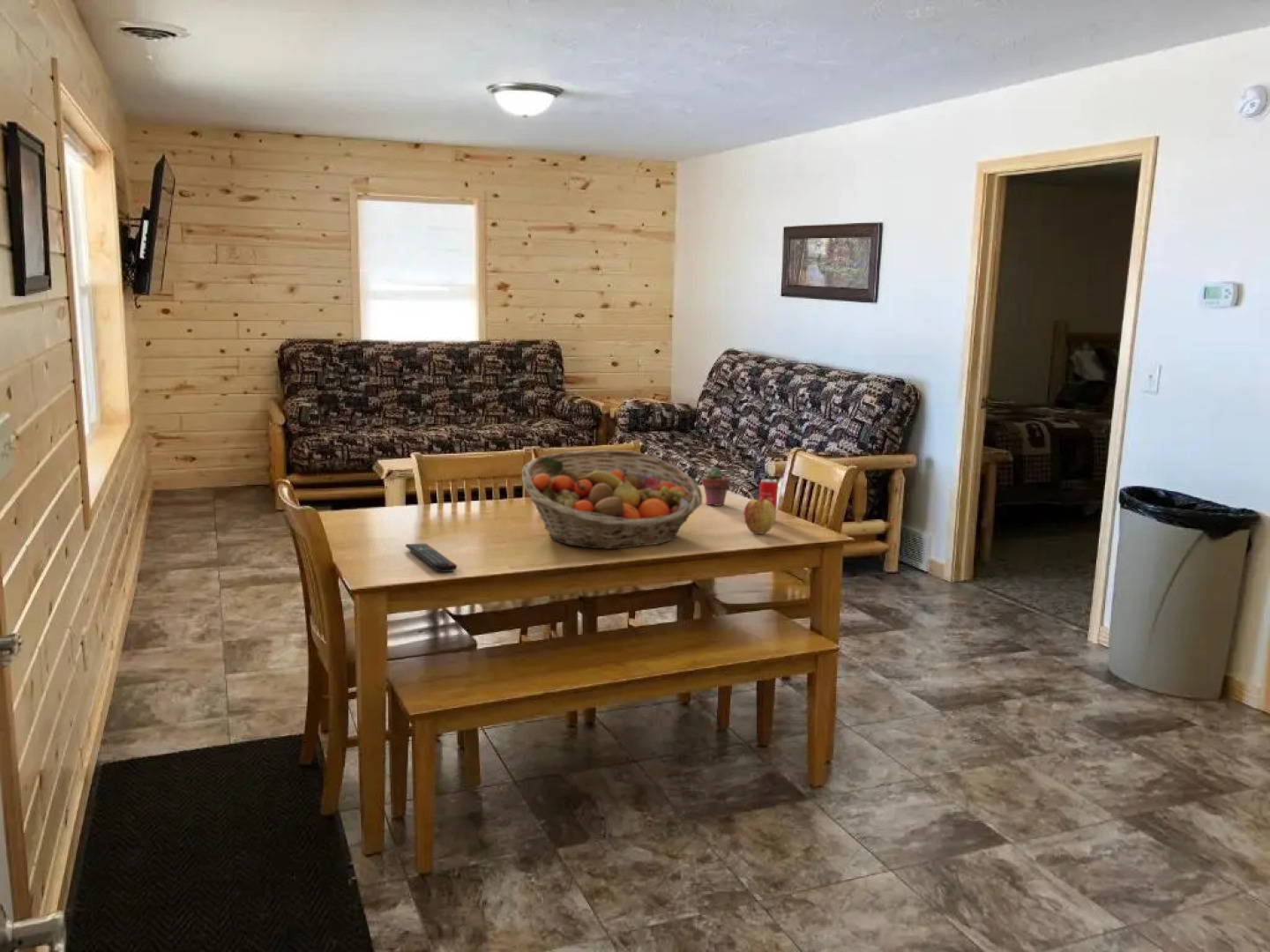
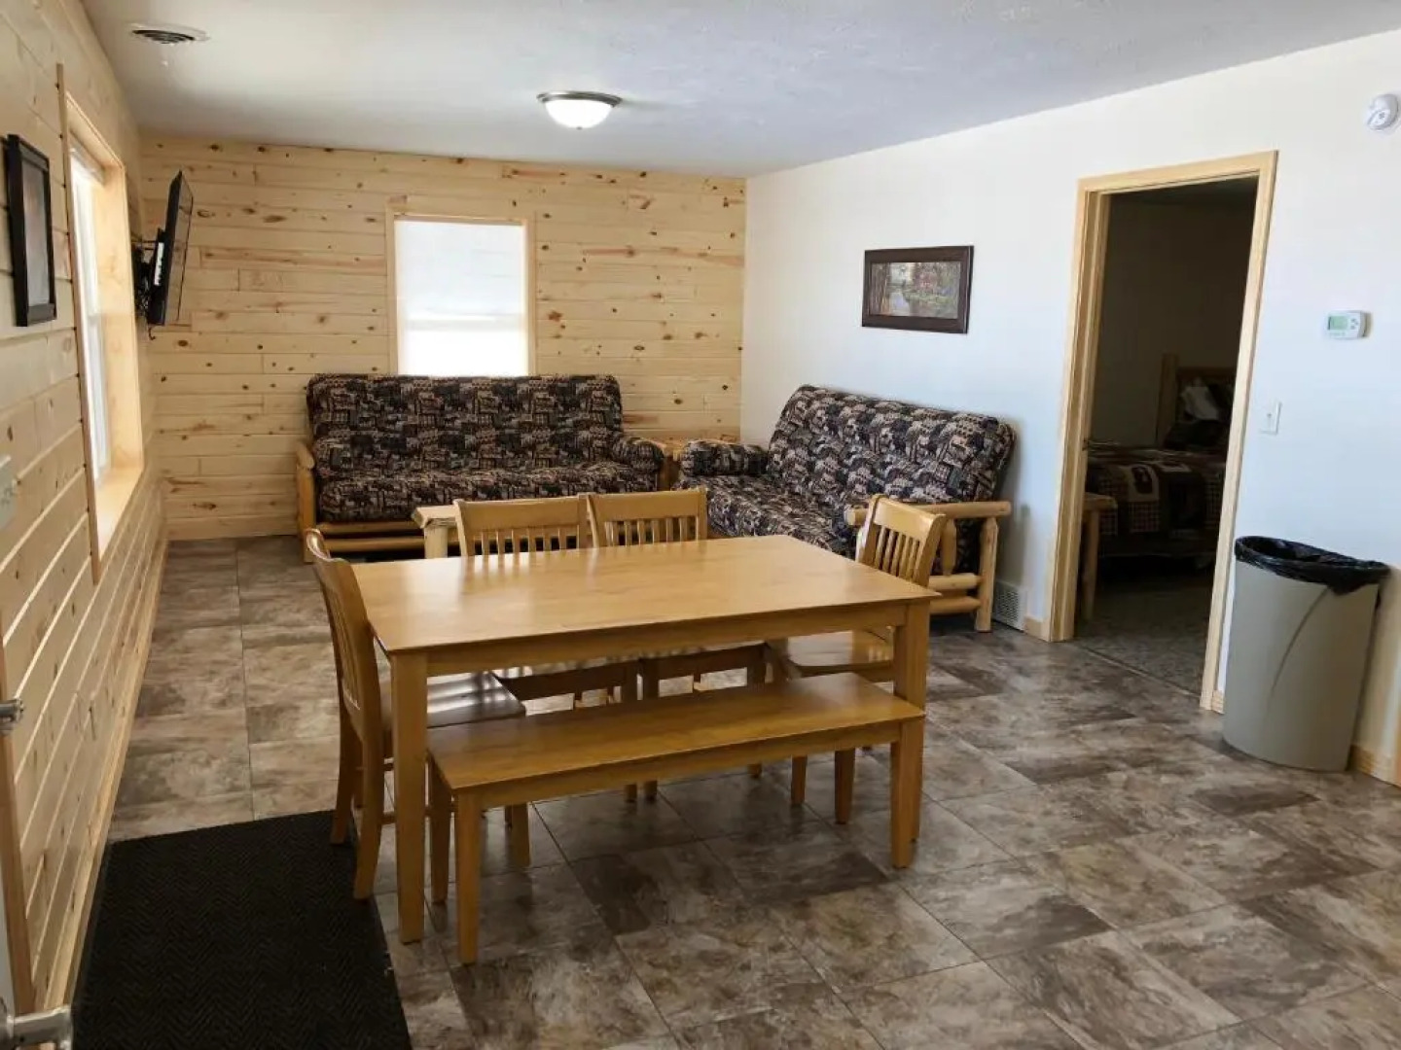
- fruit basket (611, 497)
- apple (759, 516)
- potted succulent (715, 485)
- beverage can (767, 500)
- remote control (430, 556)
